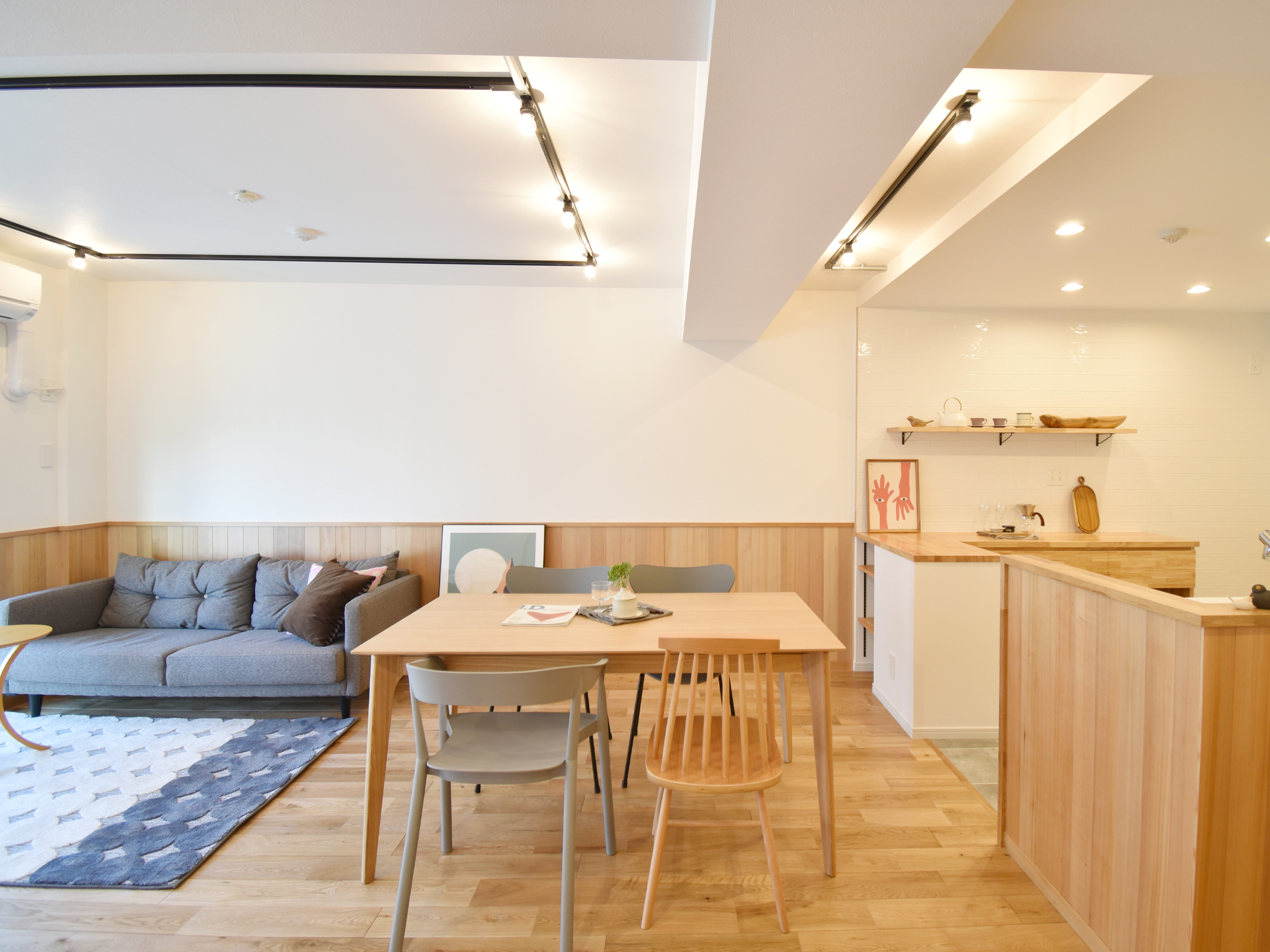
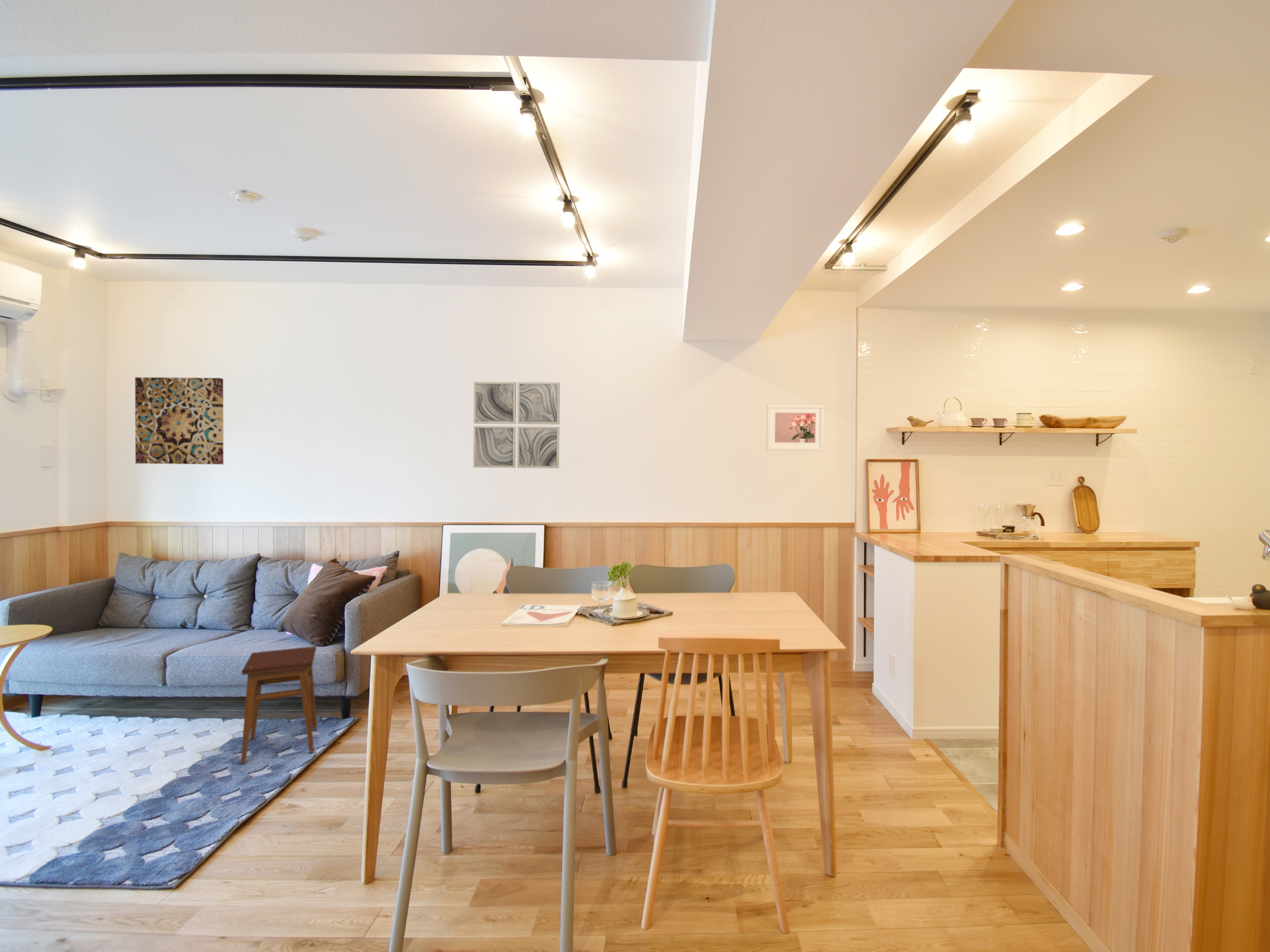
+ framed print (795, 427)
+ stool (281, 698)
+ wall art (517, 426)
+ wall art (179, 421)
